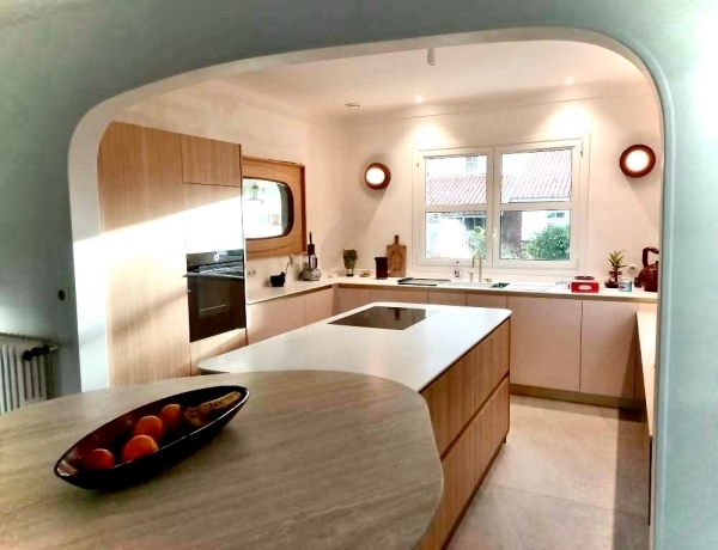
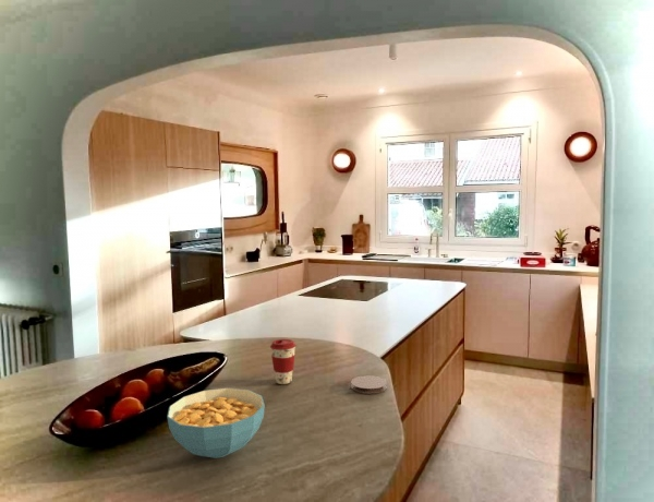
+ coffee cup (283, 361)
+ coaster (368, 384)
+ cereal bowl (217, 428)
